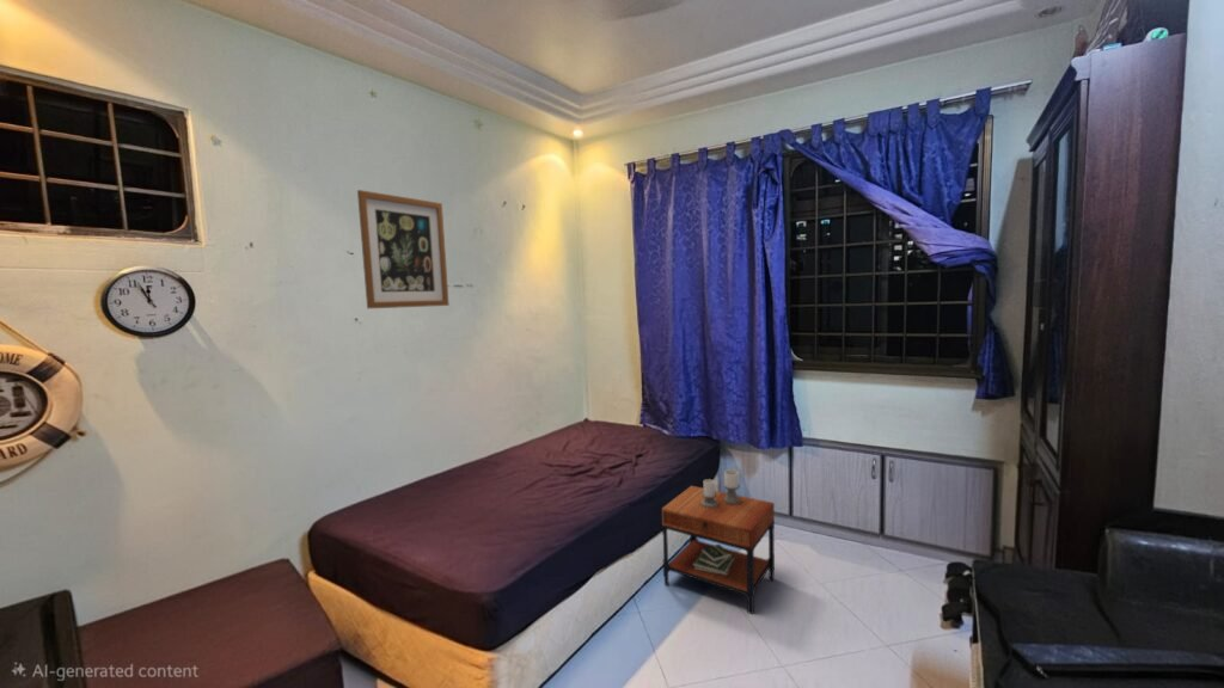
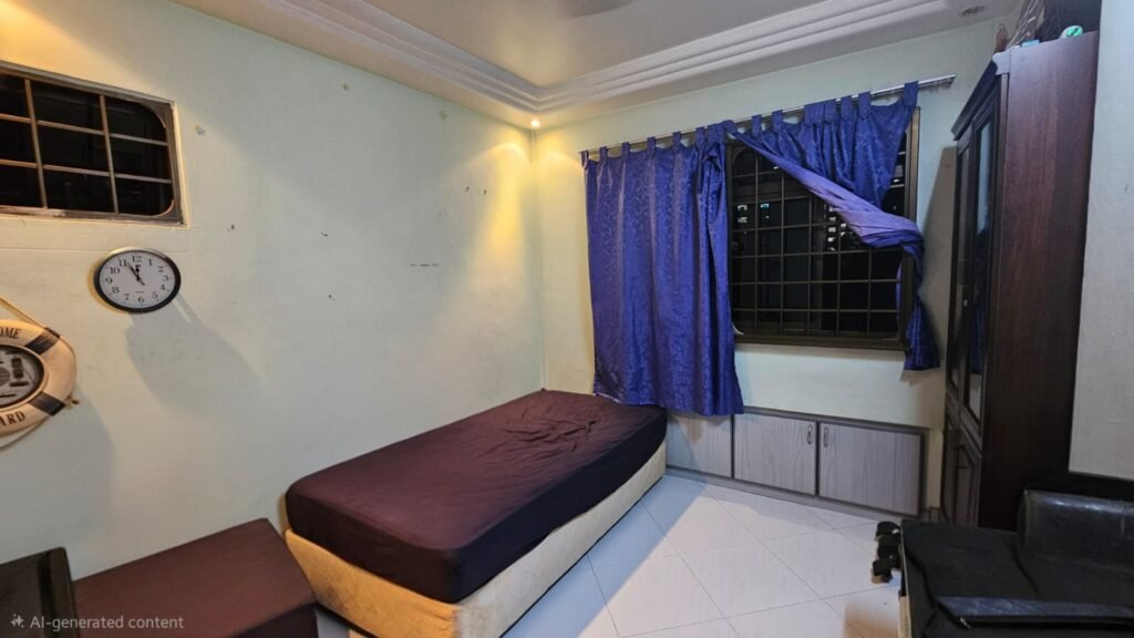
- wall art (406, 252)
- side table (718, 528)
